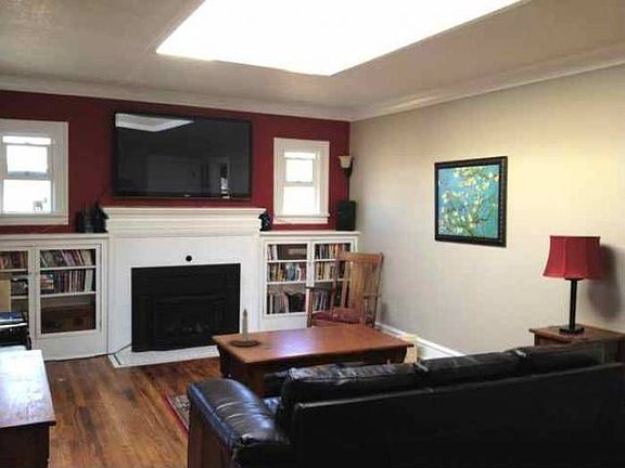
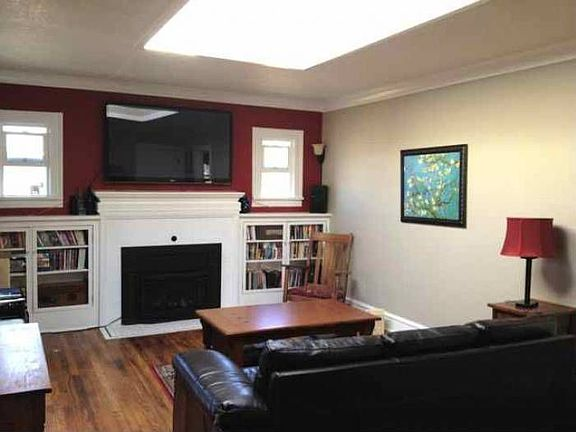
- candle holder (244, 325)
